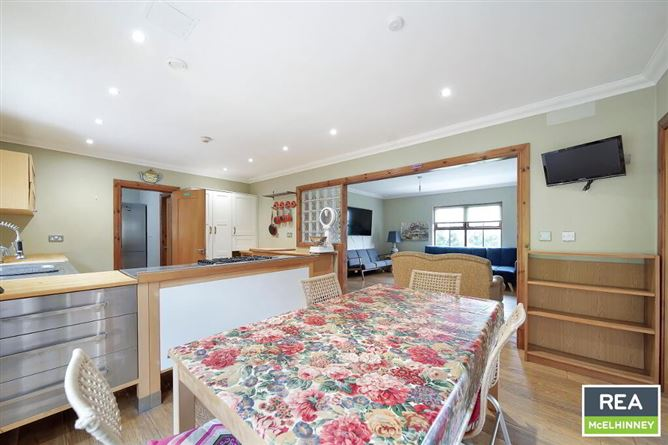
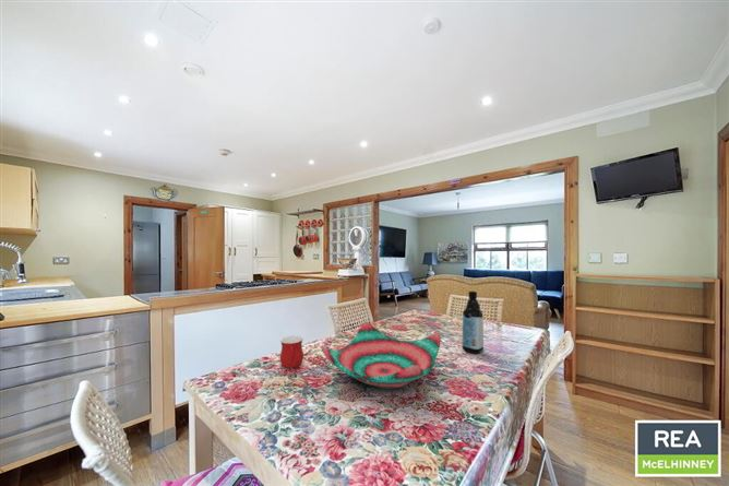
+ water bottle (473, 321)
+ mug (291, 352)
+ decorative bowl (384, 357)
